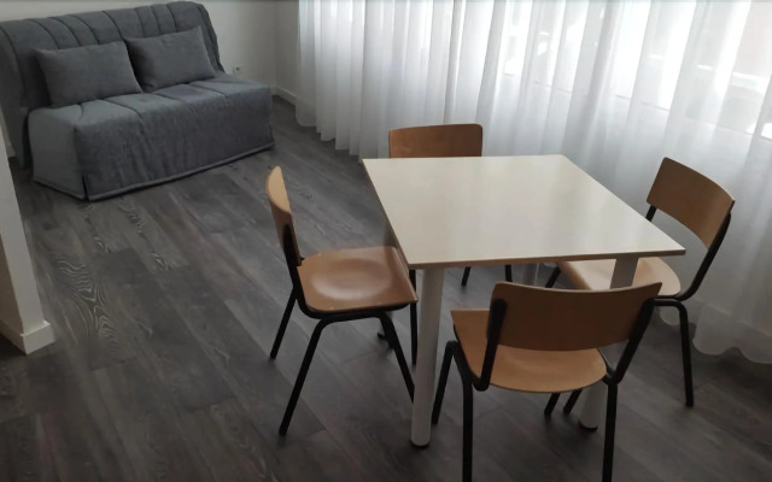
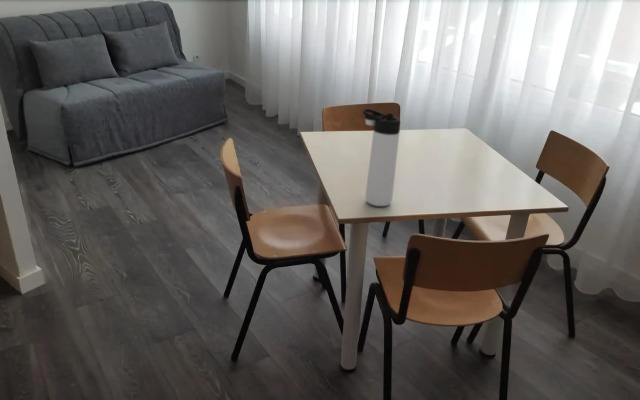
+ thermos bottle (377, 157)
